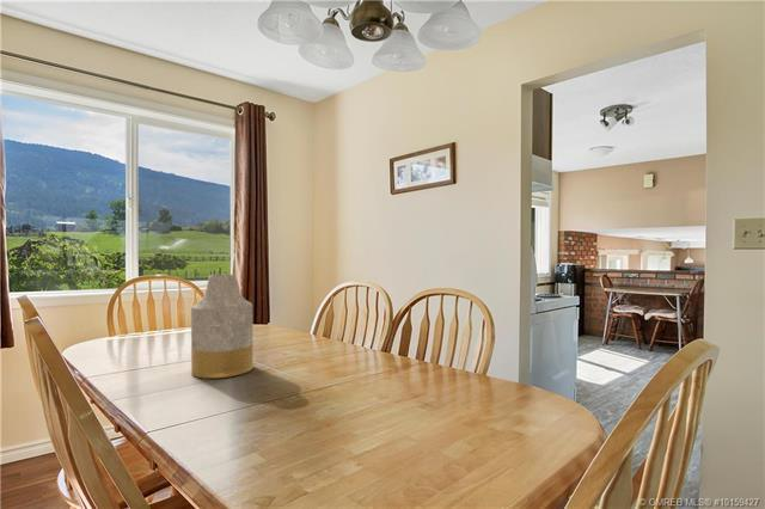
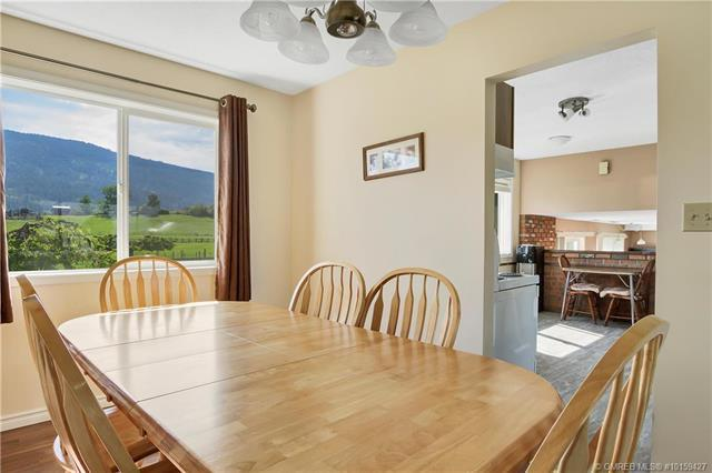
- vase (222, 321)
